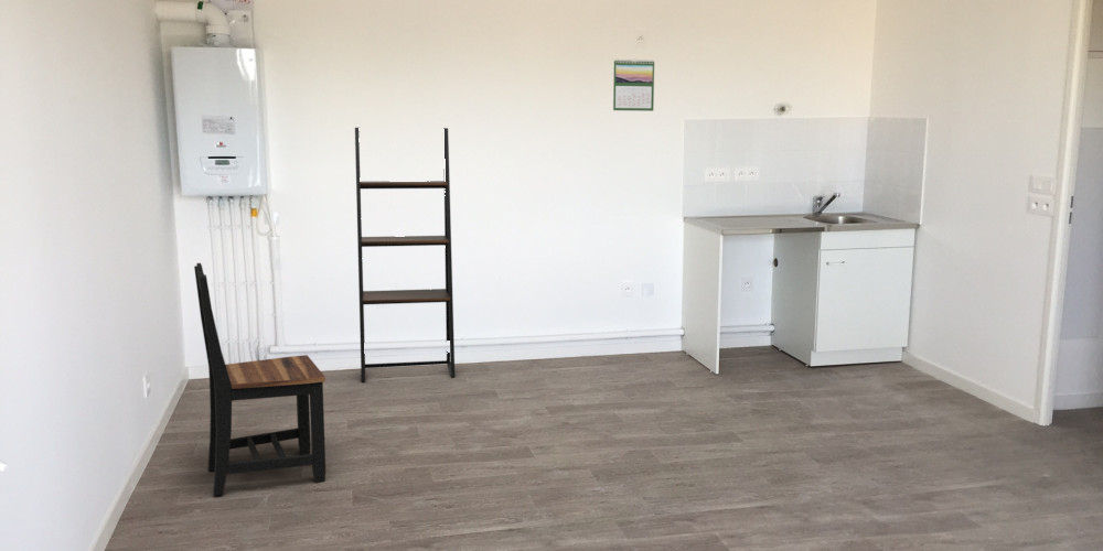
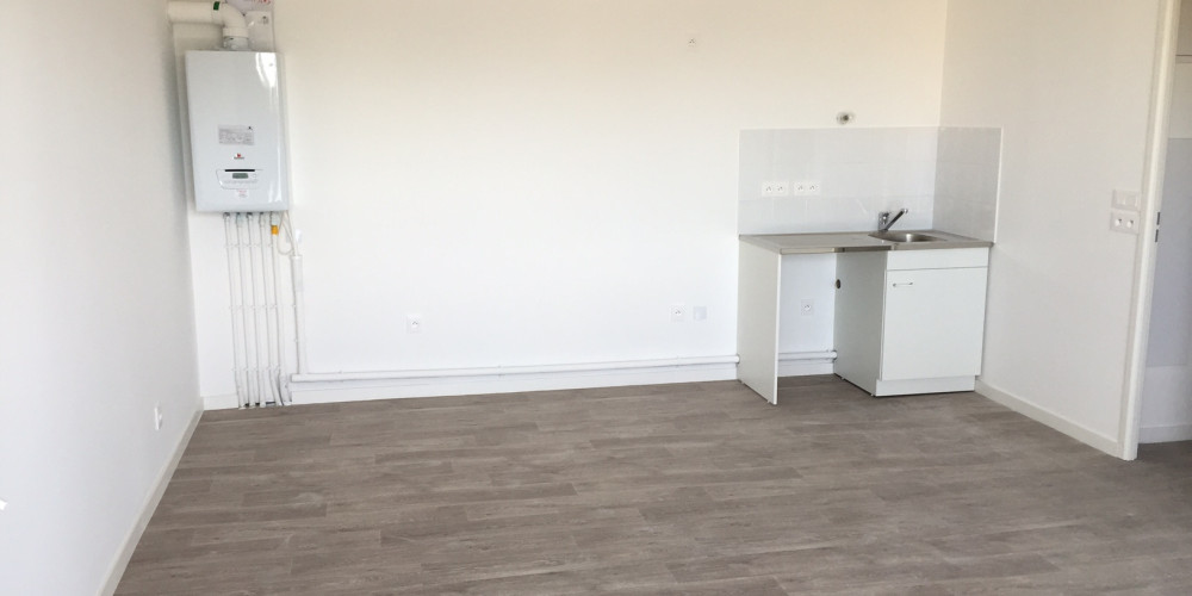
- chair (260, 368)
- shelving unit (405, 245)
- calendar (633, 84)
